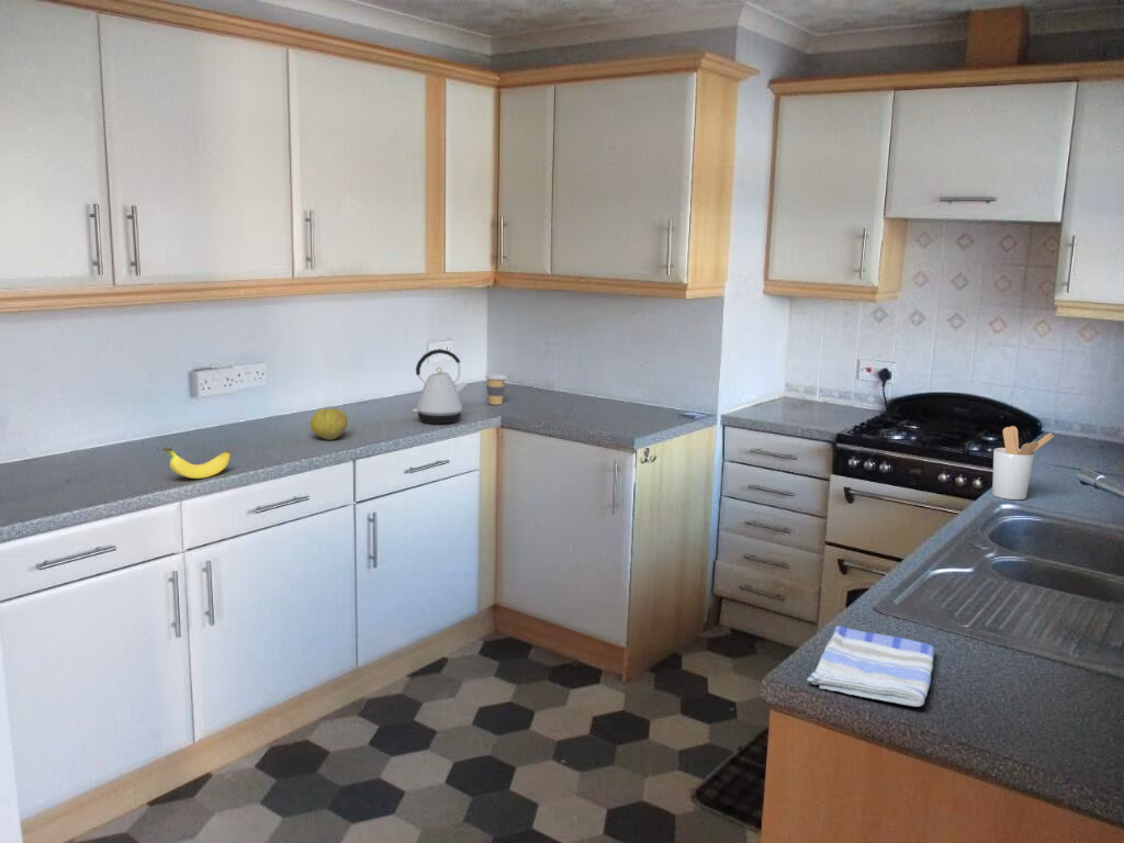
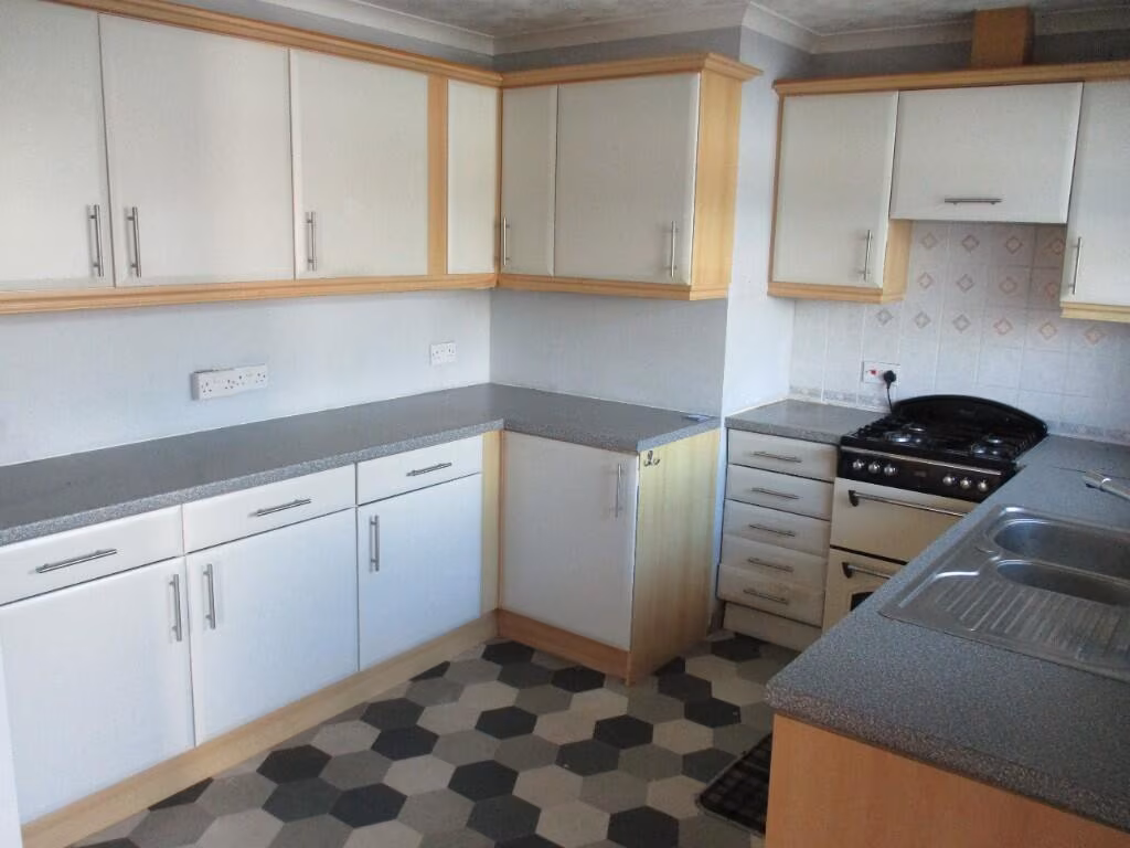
- coffee cup (495, 389)
- fruit (329, 424)
- utensil holder (1022, 463)
- banana (196, 464)
- dish towel (875, 662)
- kettle (440, 385)
